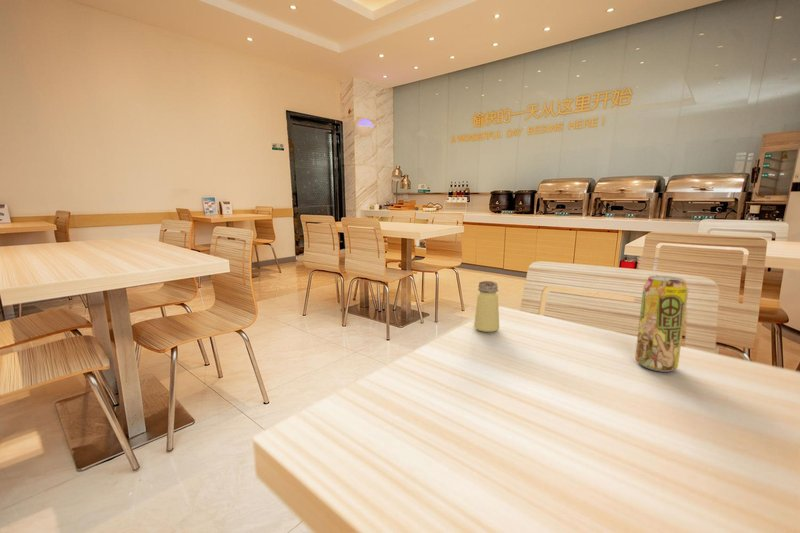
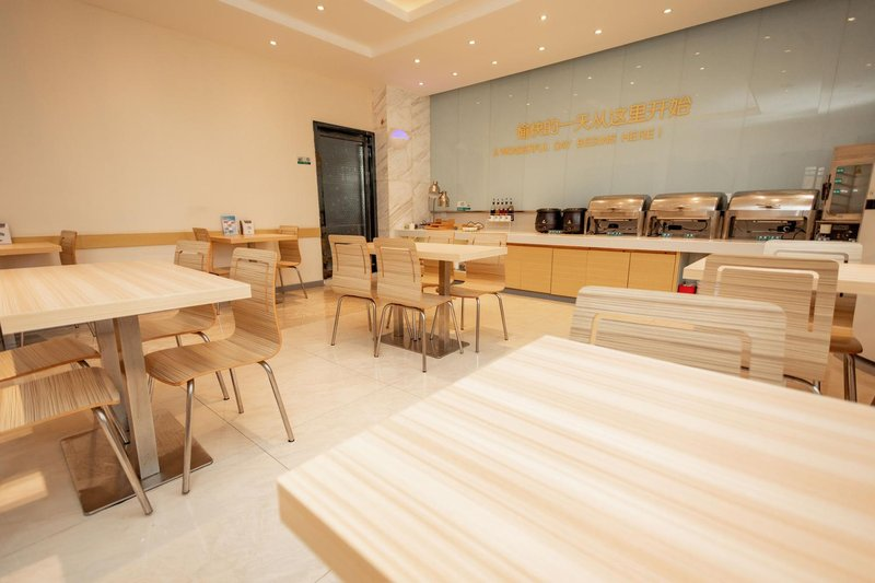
- beverage can (661, 321)
- saltshaker (487, 305)
